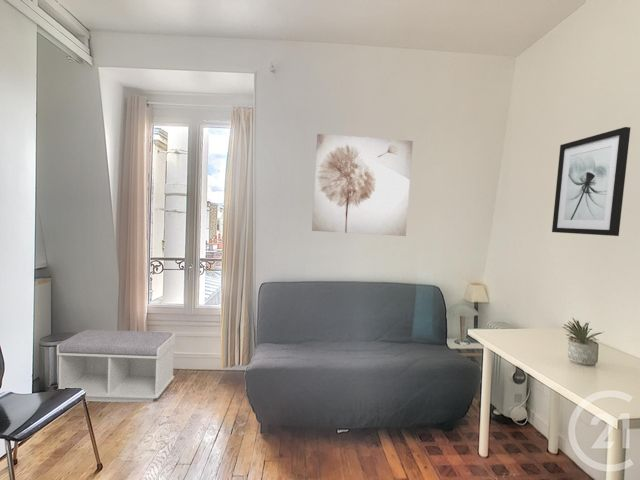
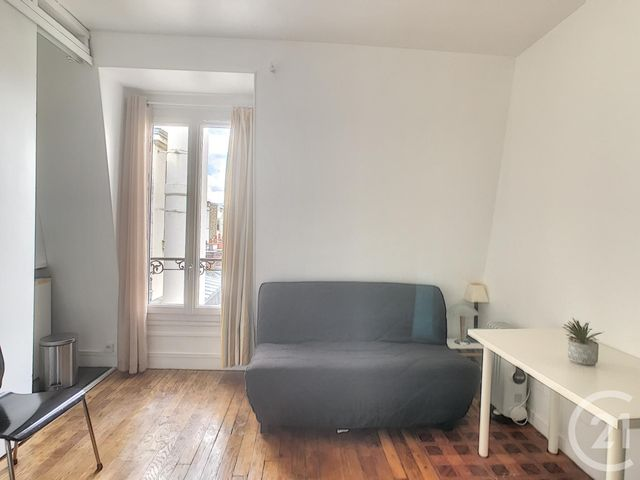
- bench (119, 364)
- wall art (362, 185)
- wall art (586, 185)
